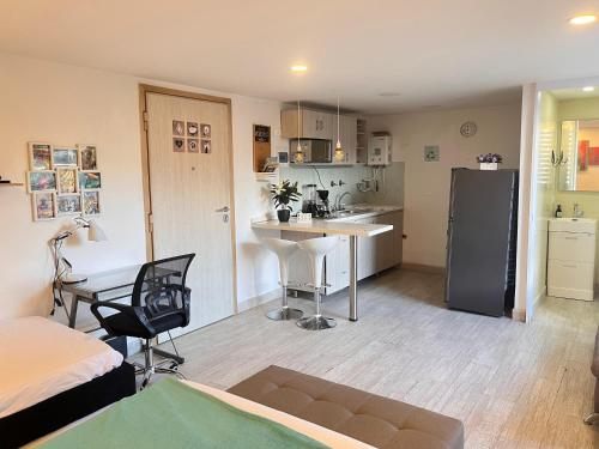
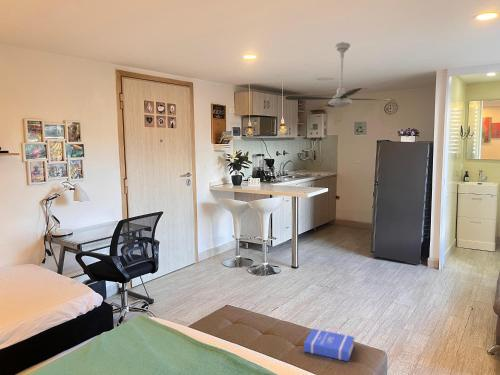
+ book (329, 344)
+ ceiling fan (340, 74)
